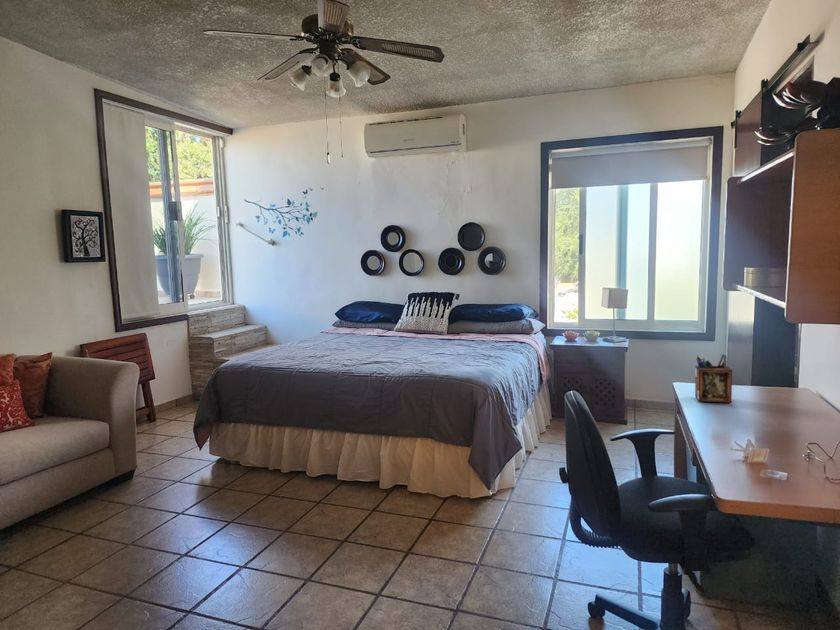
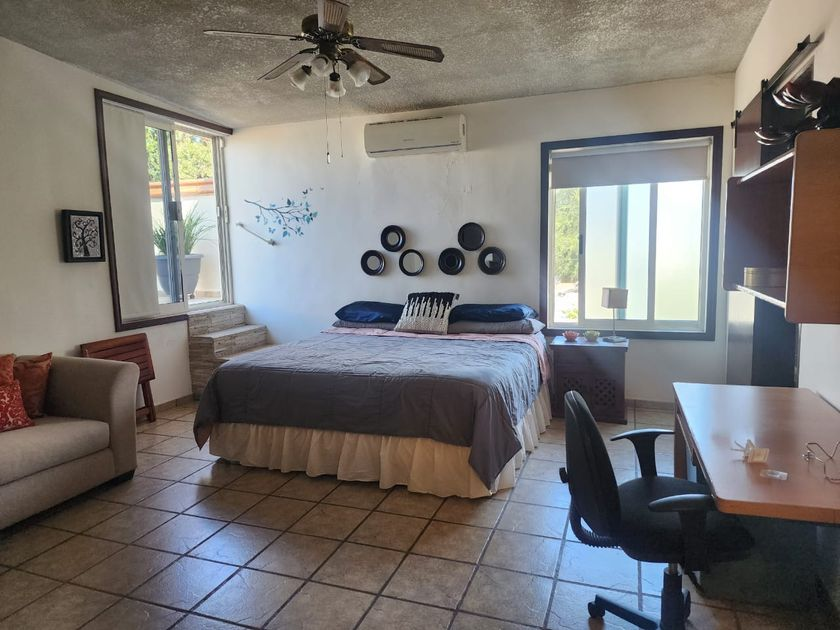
- desk organizer (713, 377)
